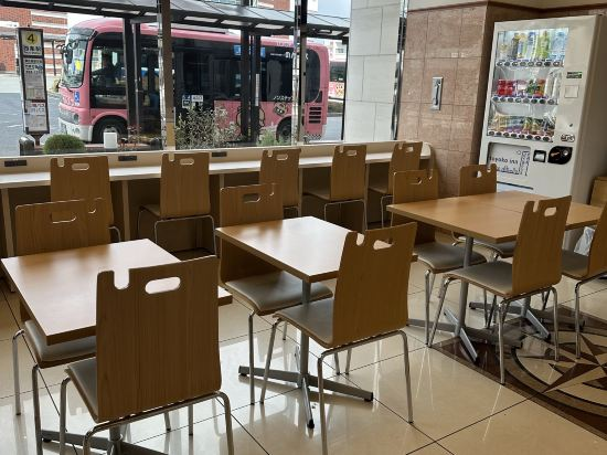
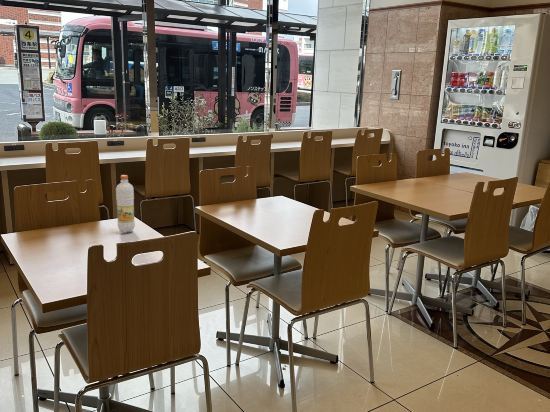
+ beverage bottle (125, 203)
